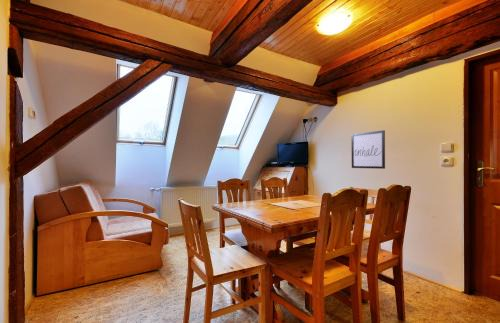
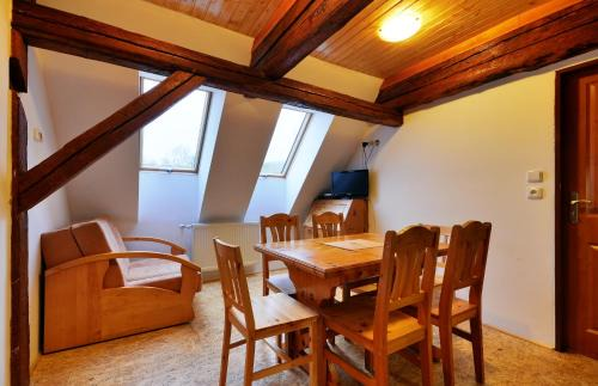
- wall art (367, 150)
